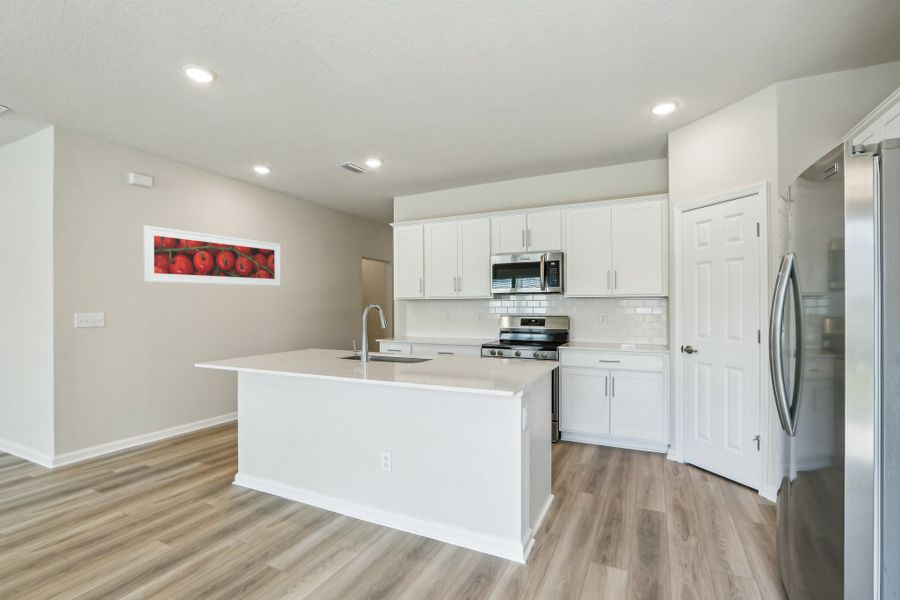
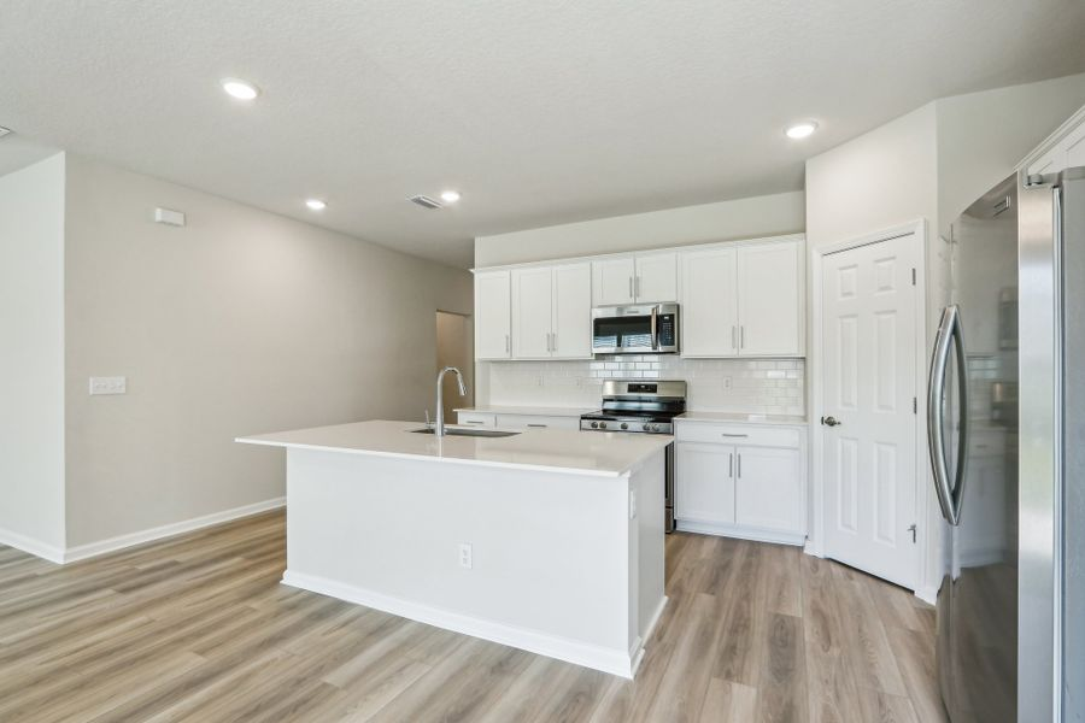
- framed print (221, 260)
